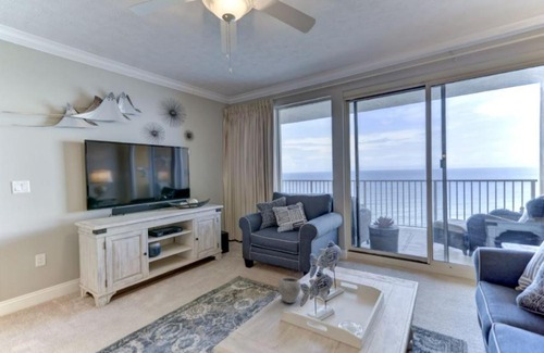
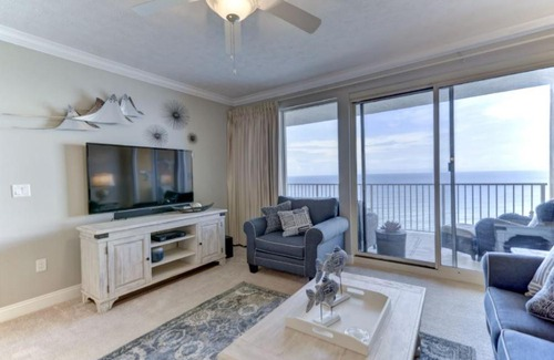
- bowl (289, 289)
